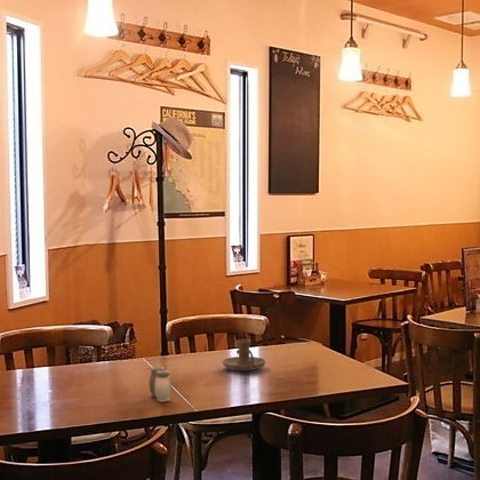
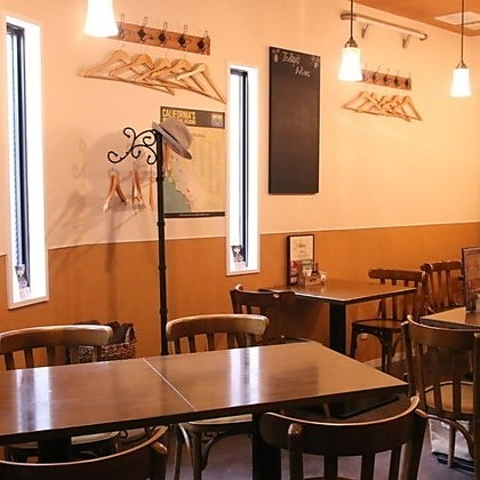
- salt and pepper shaker (160, 383)
- candle holder (245, 355)
